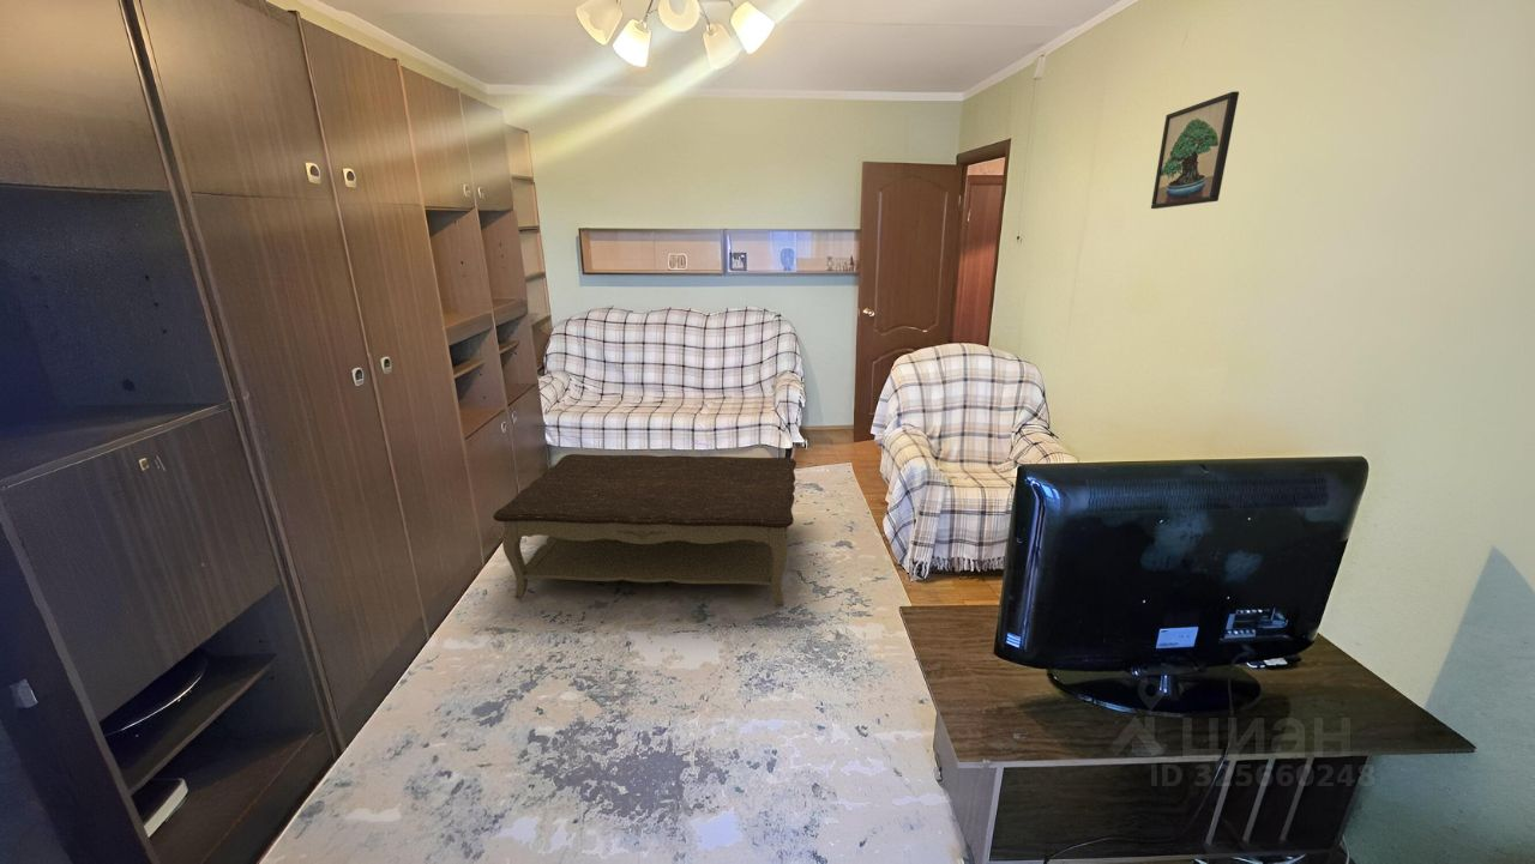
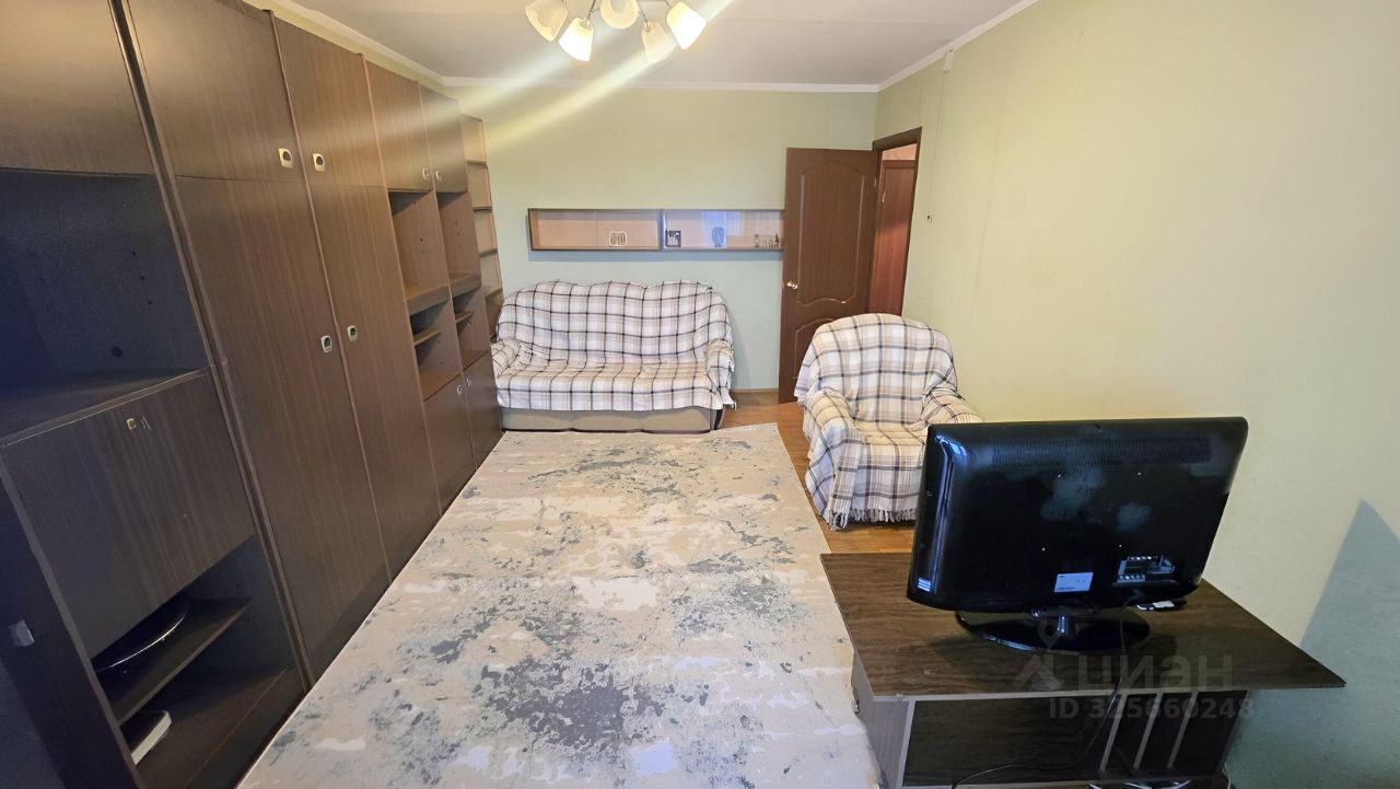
- coffee table (663, 521)
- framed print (1191, 155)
